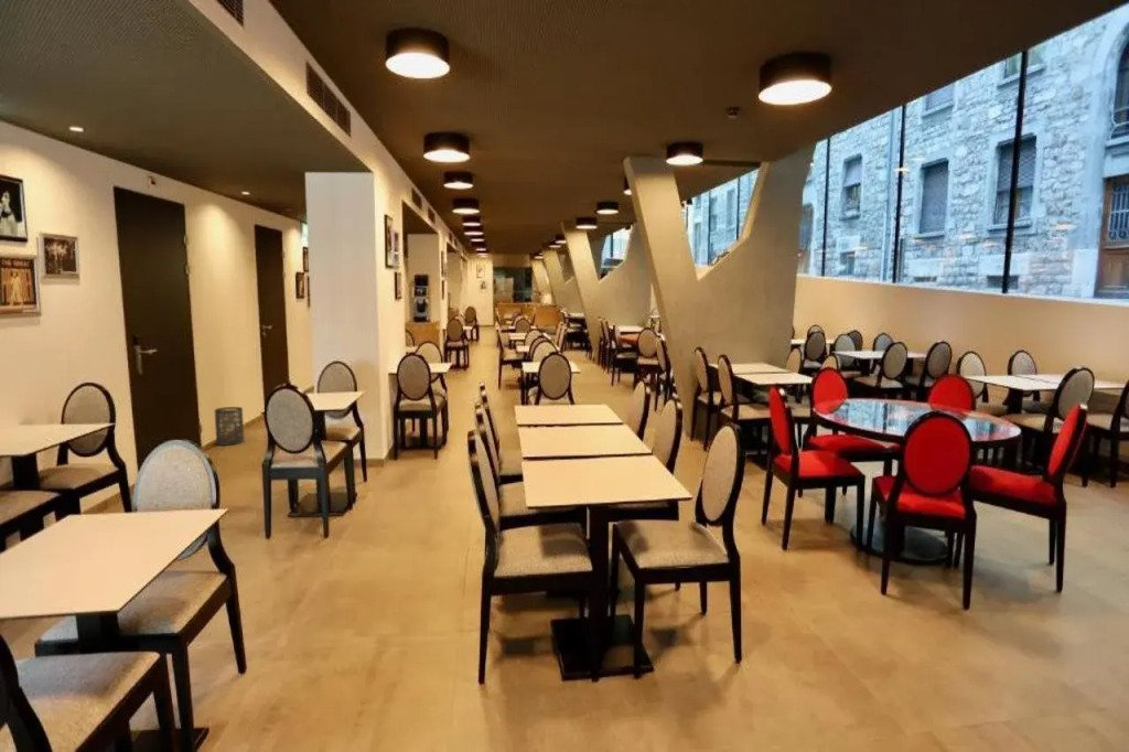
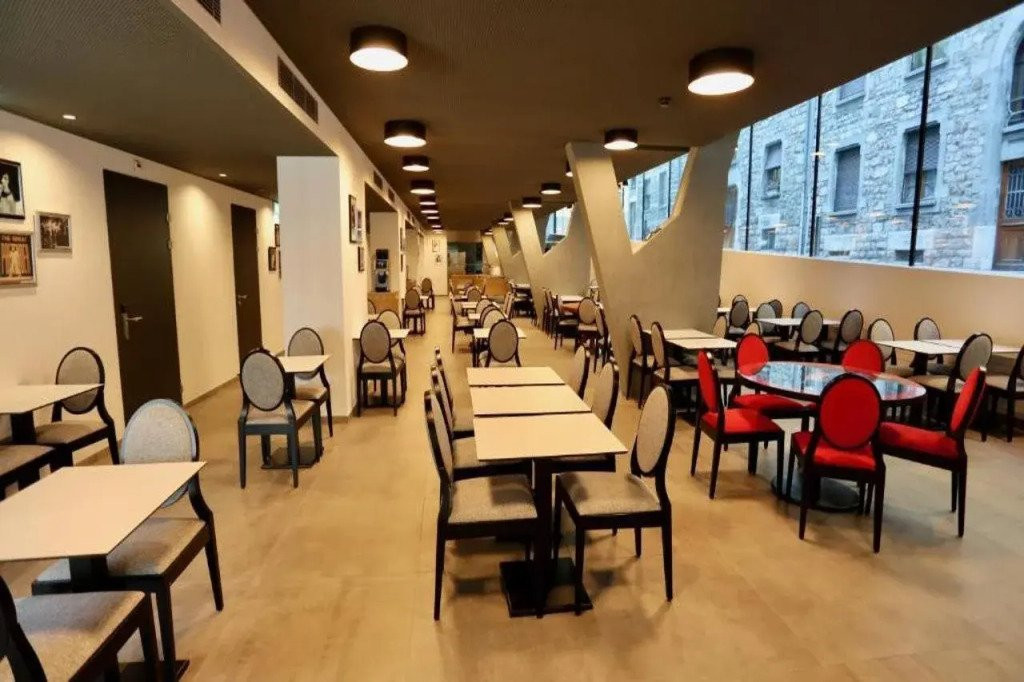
- trash can (229, 425)
